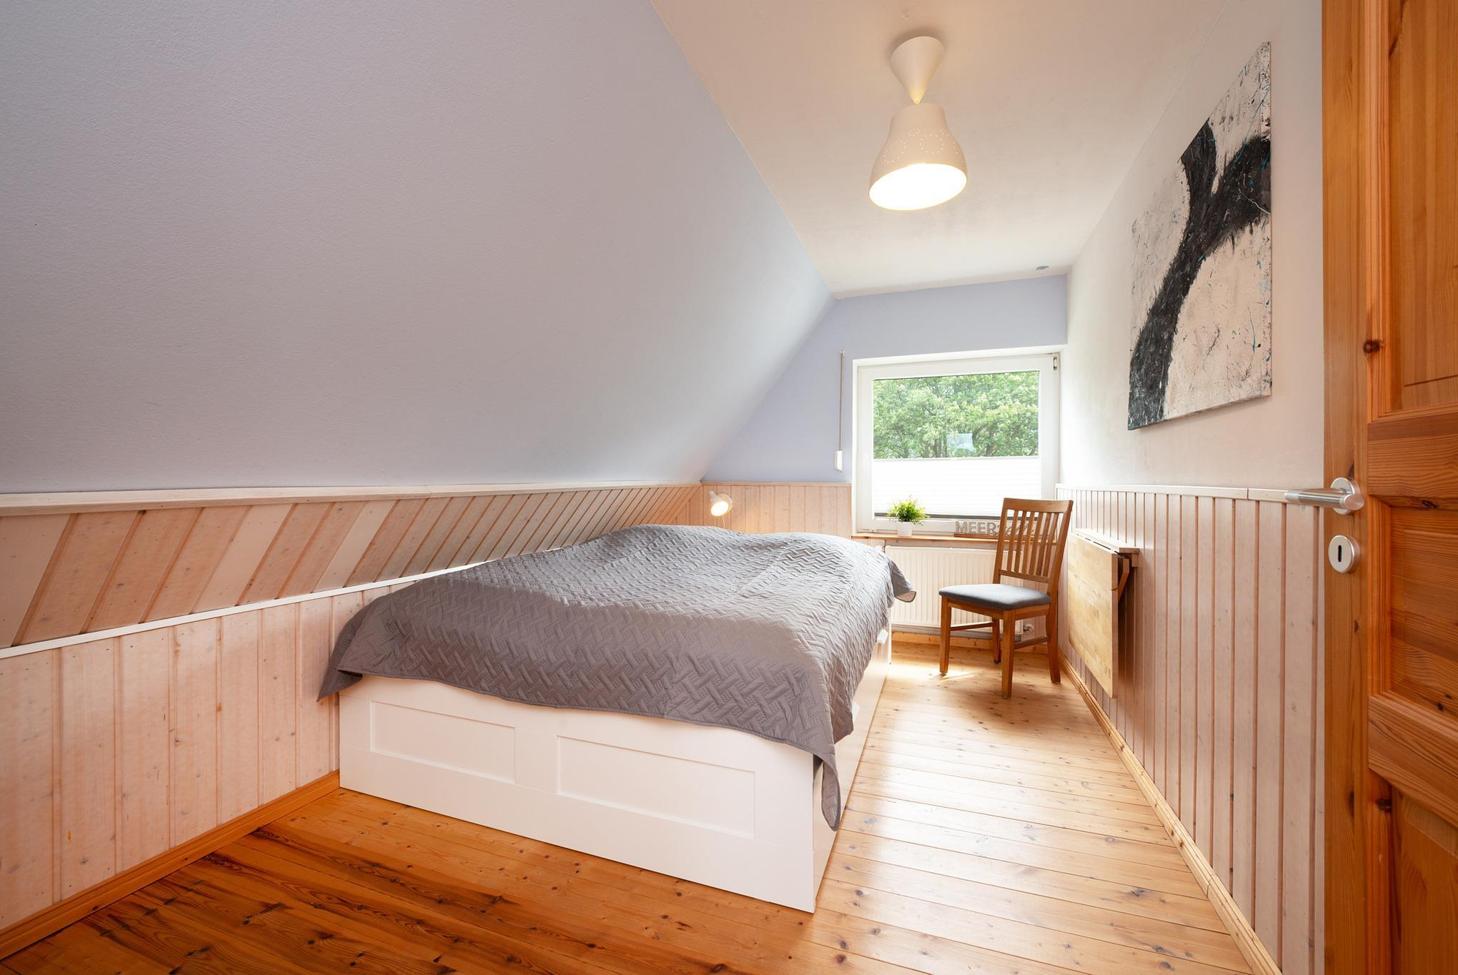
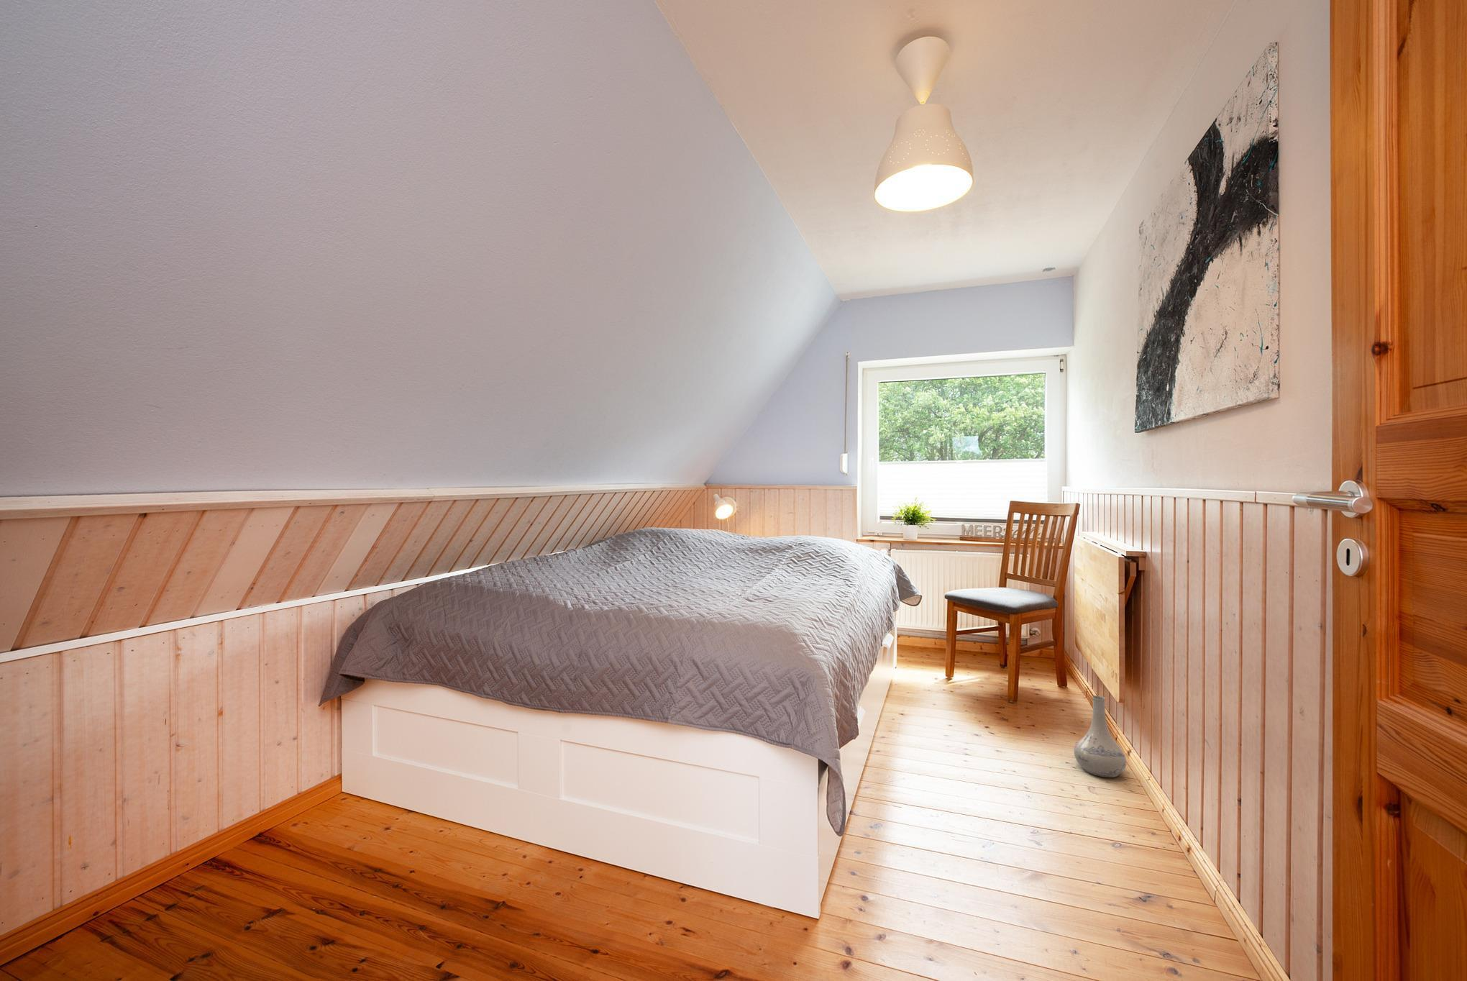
+ vase (1099, 734)
